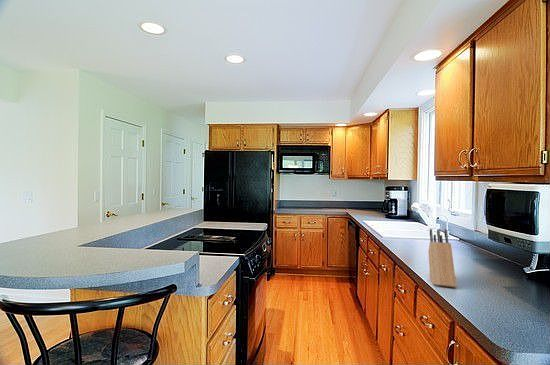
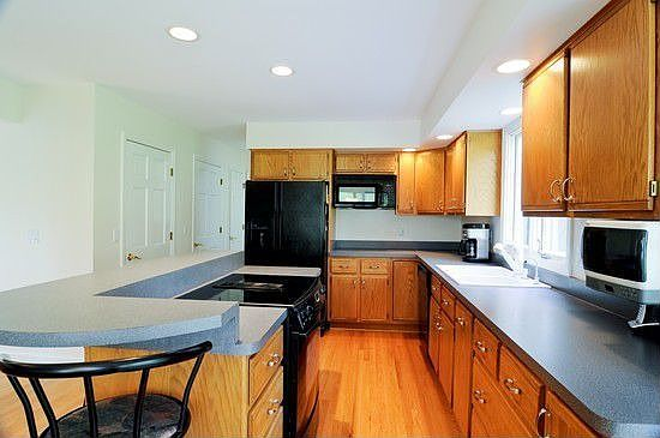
- knife block (440, 255)
